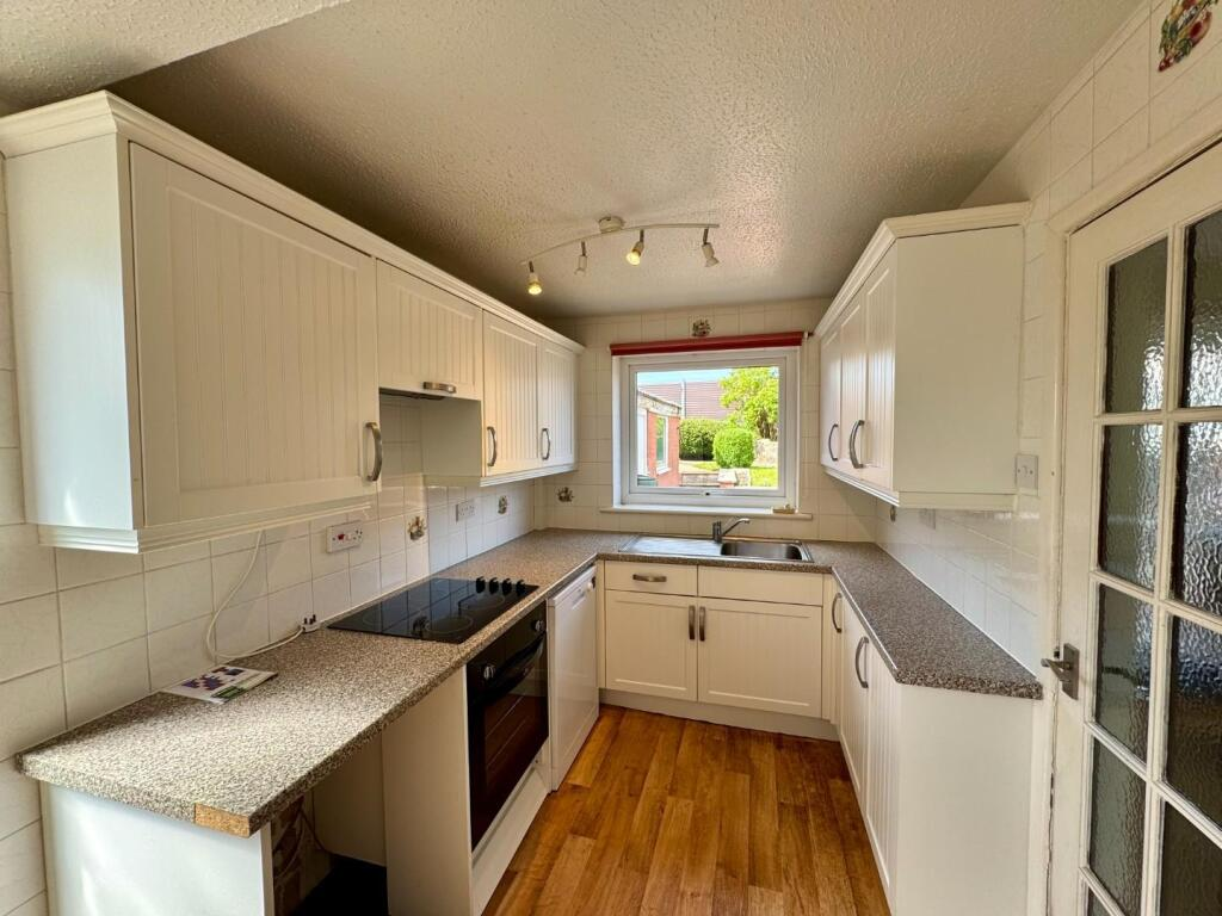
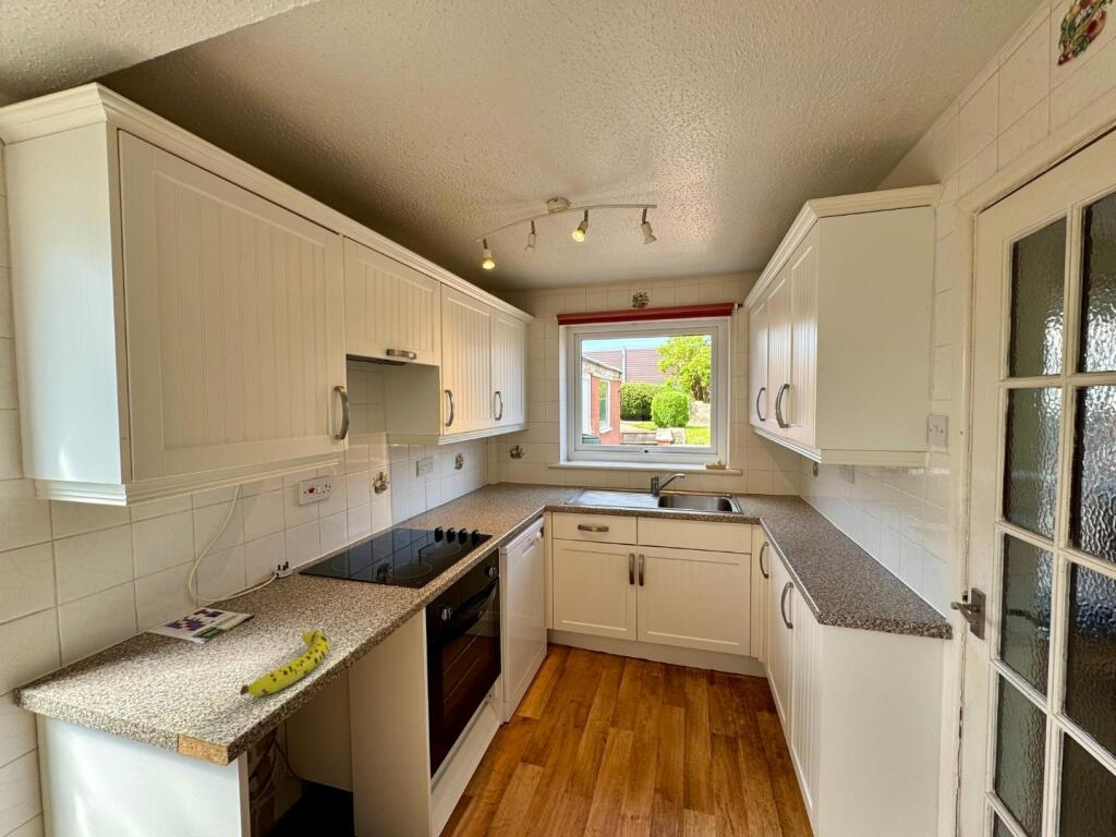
+ fruit (287, 664)
